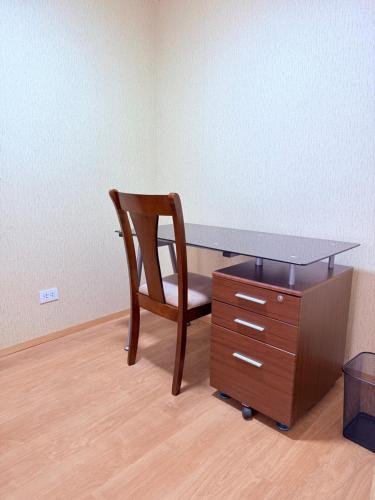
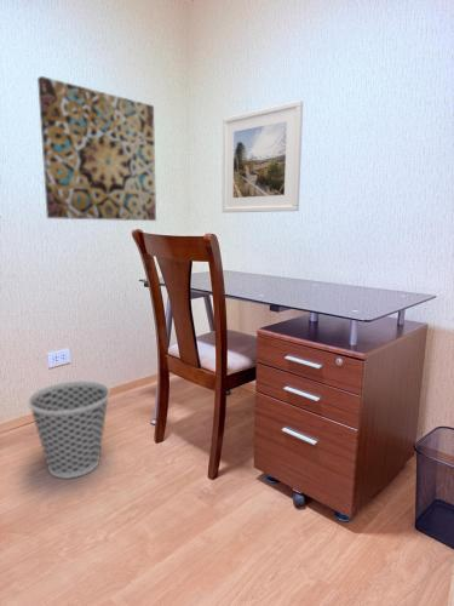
+ wastebasket (71, 429)
+ wall art (103, 158)
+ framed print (258, 161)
